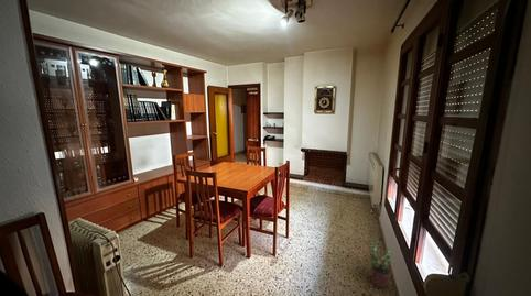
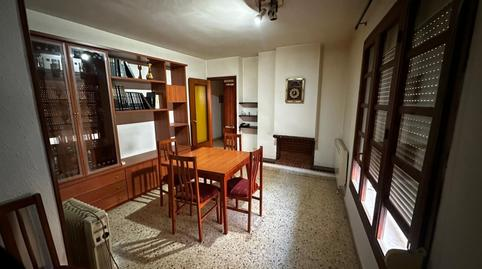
- potted plant (381, 264)
